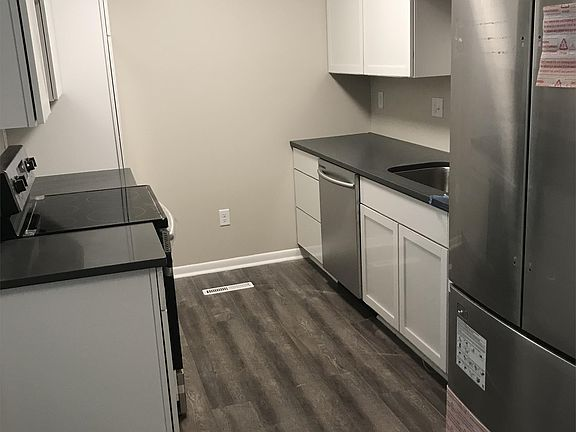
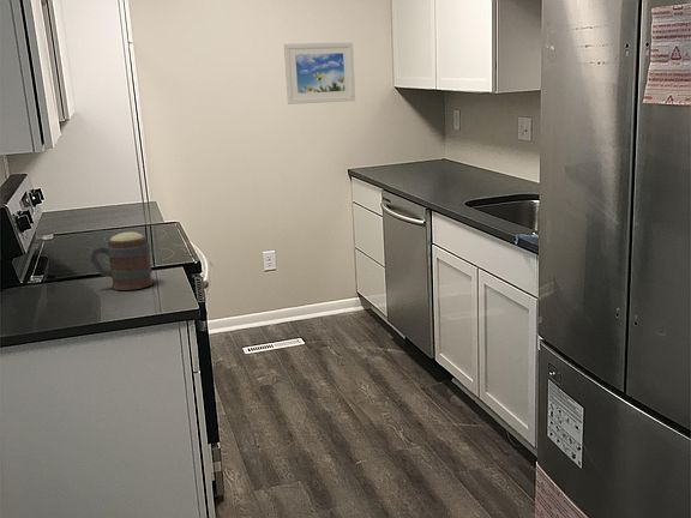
+ mug (120, 260)
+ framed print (320, 73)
